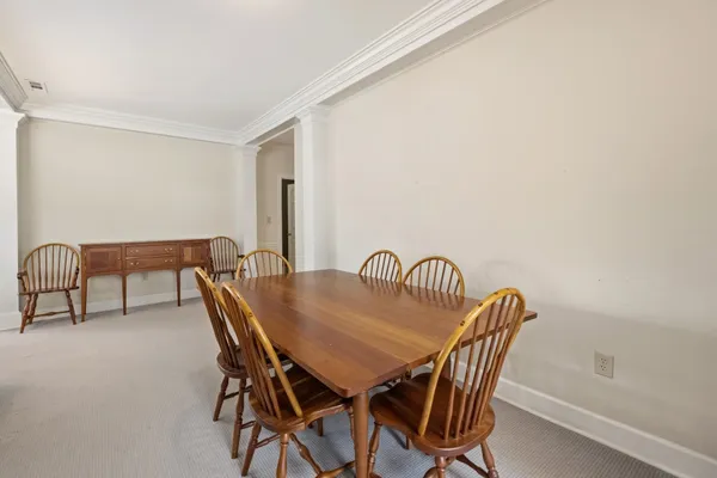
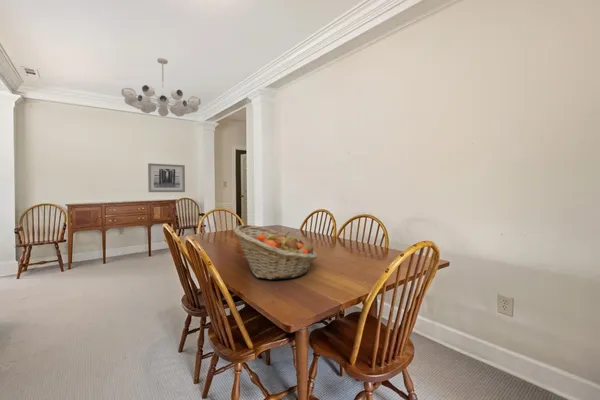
+ fruit basket (275, 248)
+ chandelier (162, 85)
+ wall art (167, 178)
